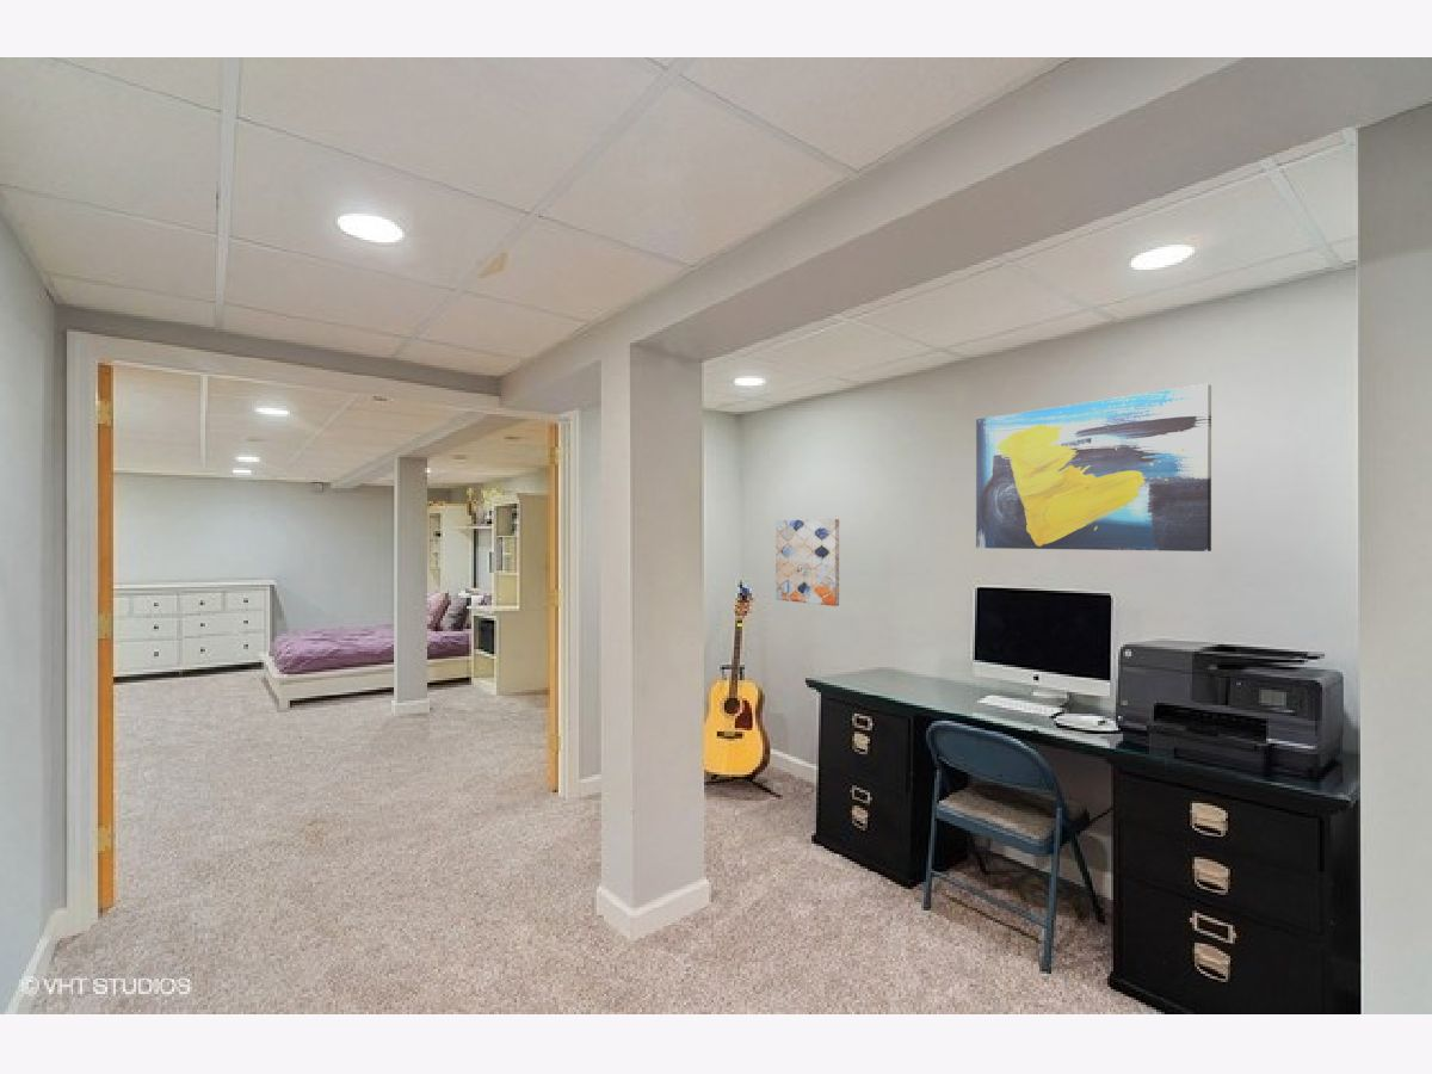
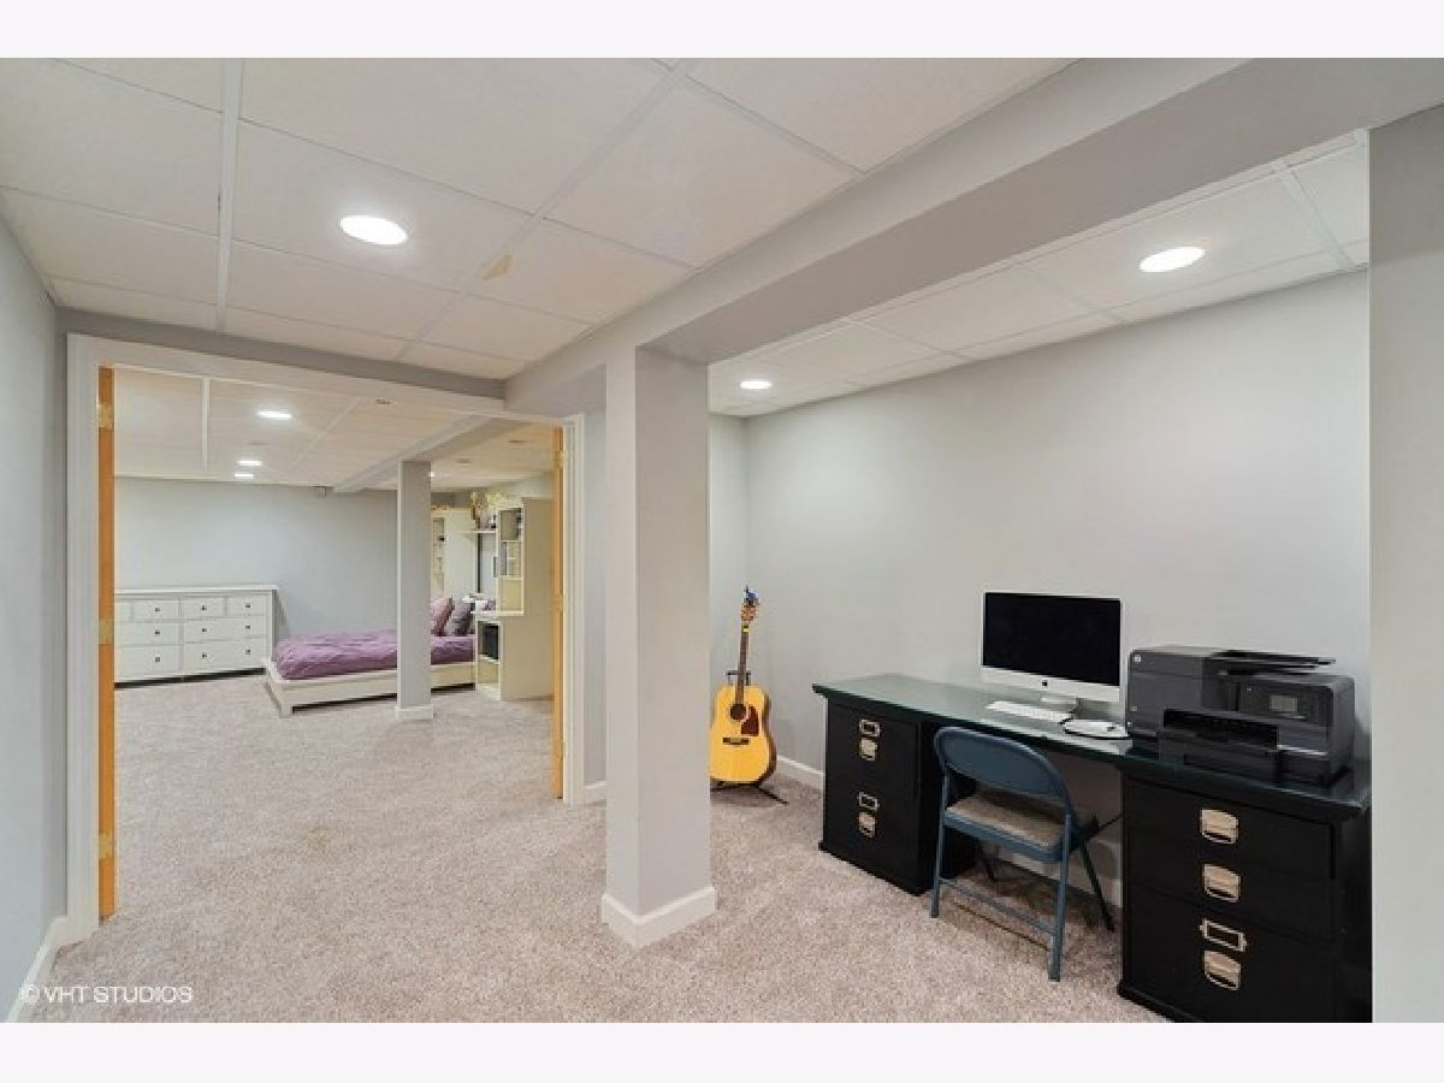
- wall art (806, 561)
- wall art (1079, 476)
